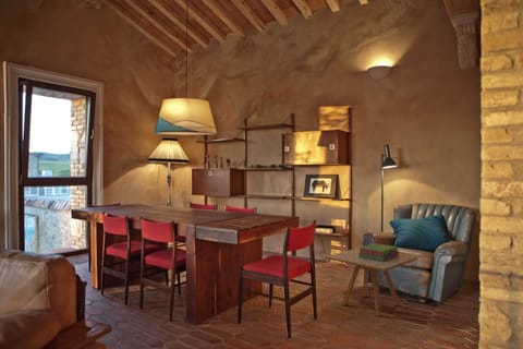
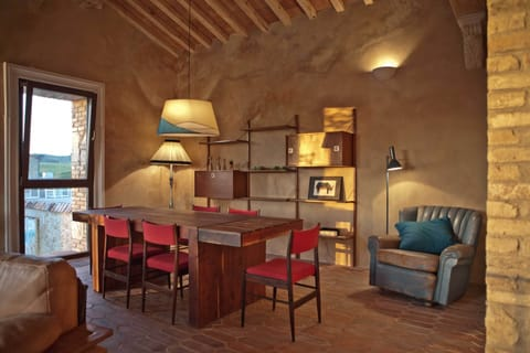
- side table (373, 280)
- stack of books (378, 251)
